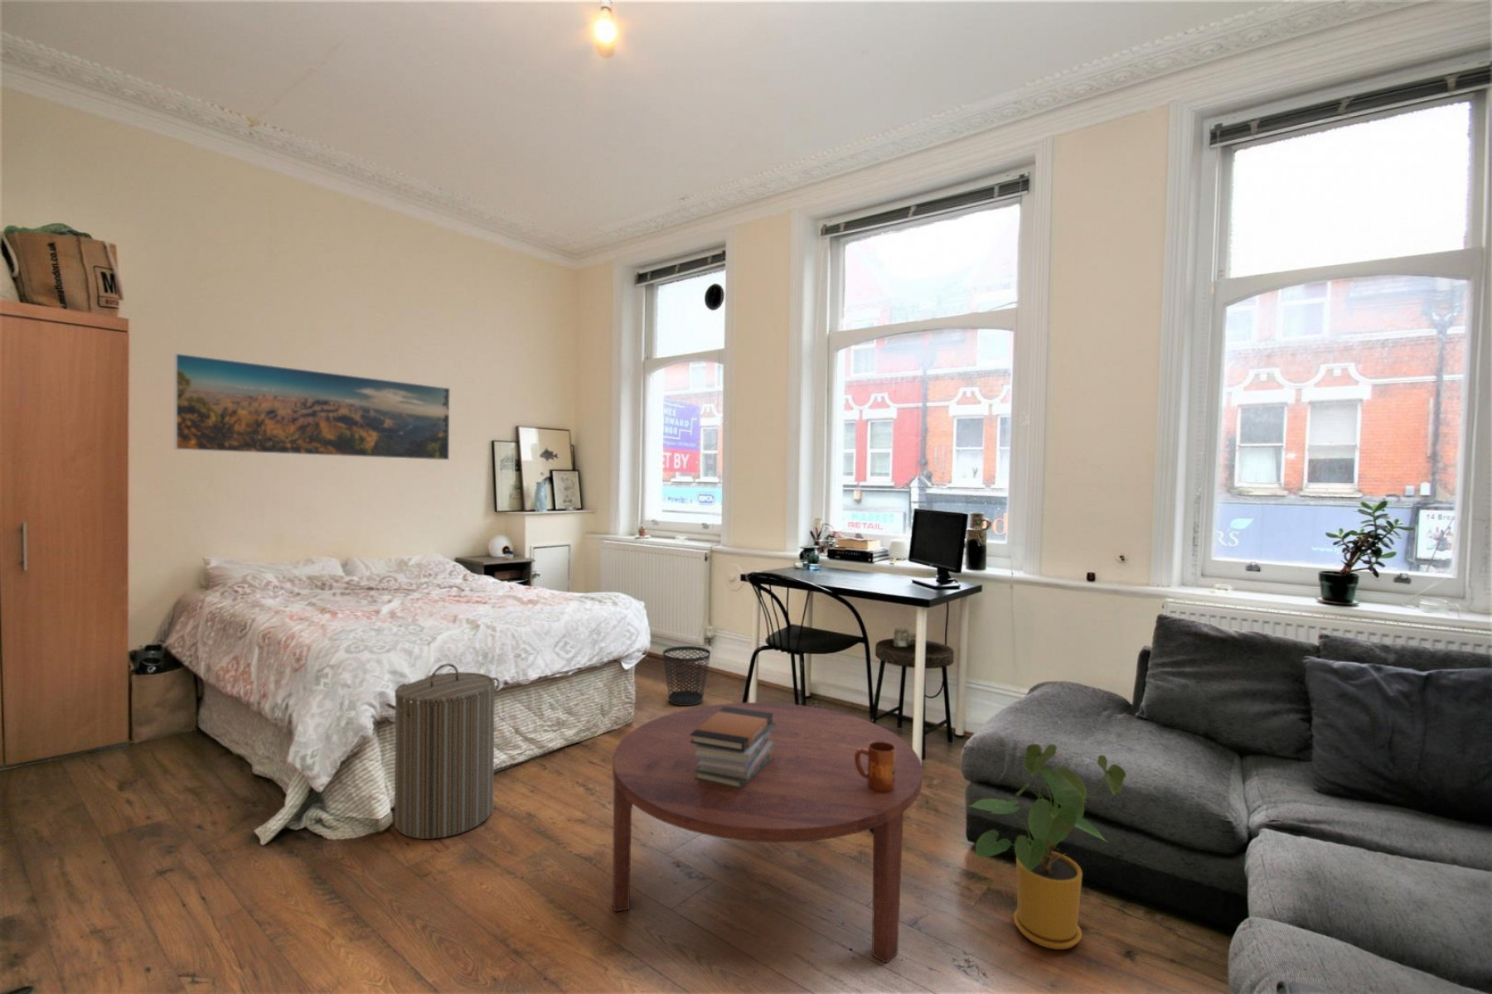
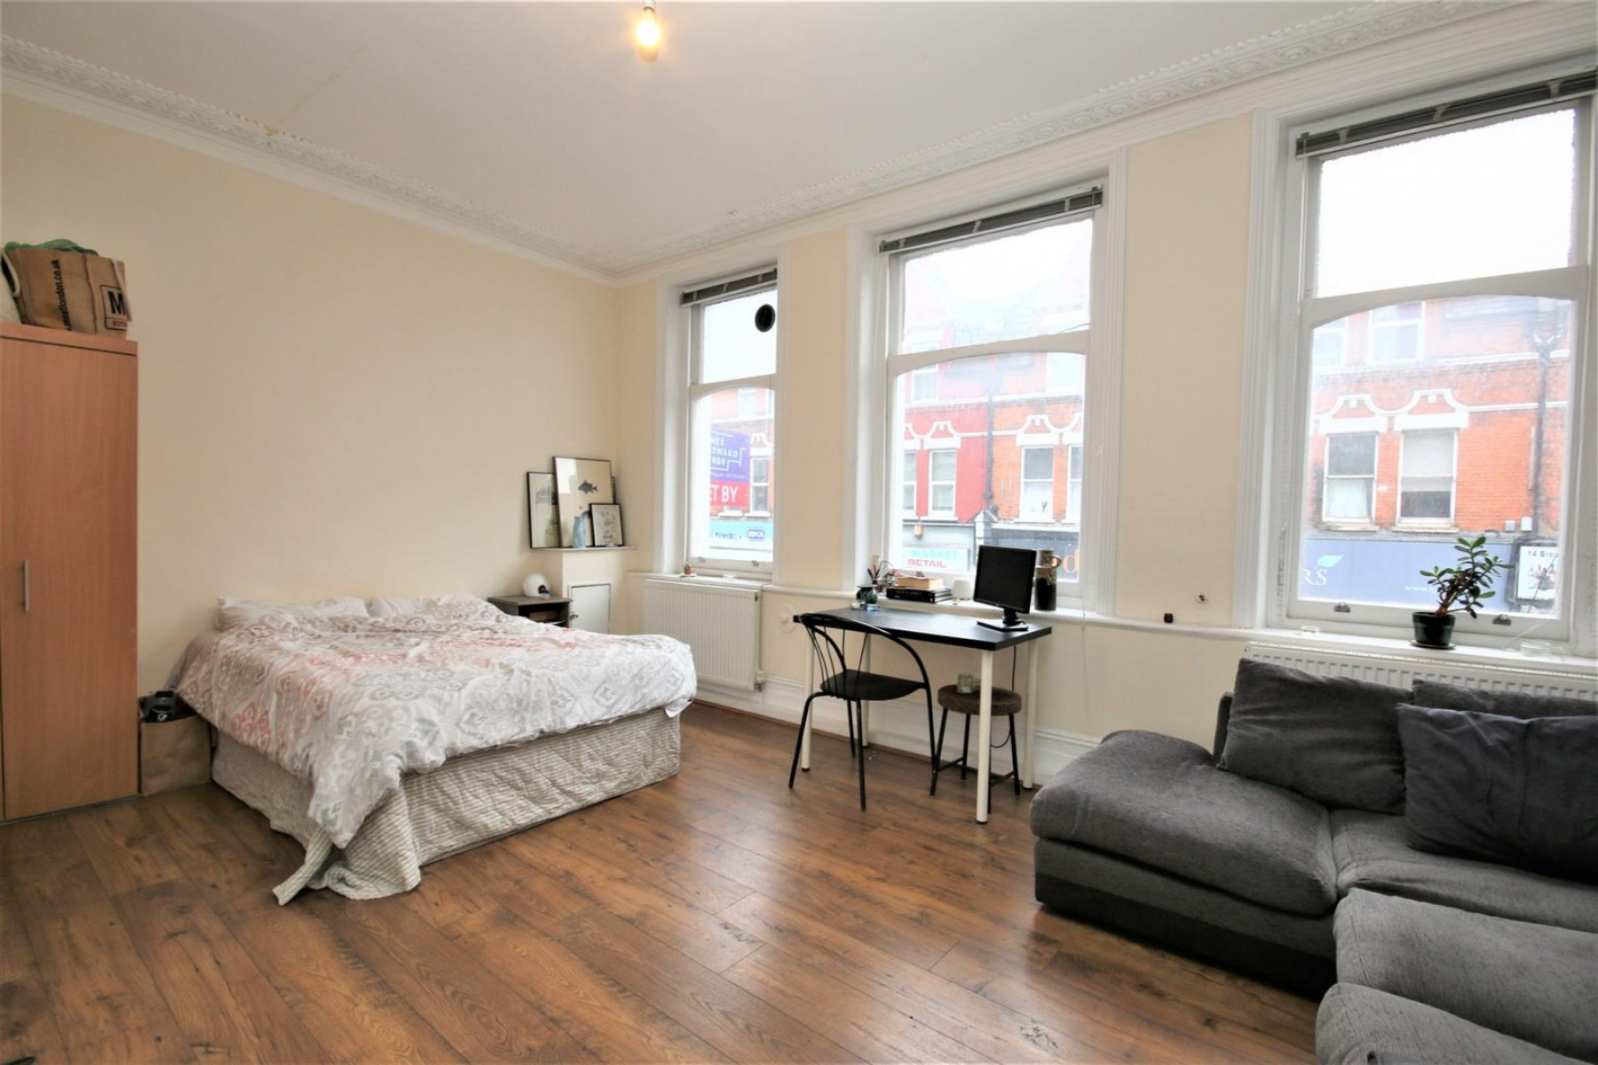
- laundry hamper (446, 740)
- book stack (734, 744)
- house plant (1045, 844)
- wastebasket (686, 677)
- mug (875, 764)
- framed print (331, 414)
- coffee table (765, 818)
